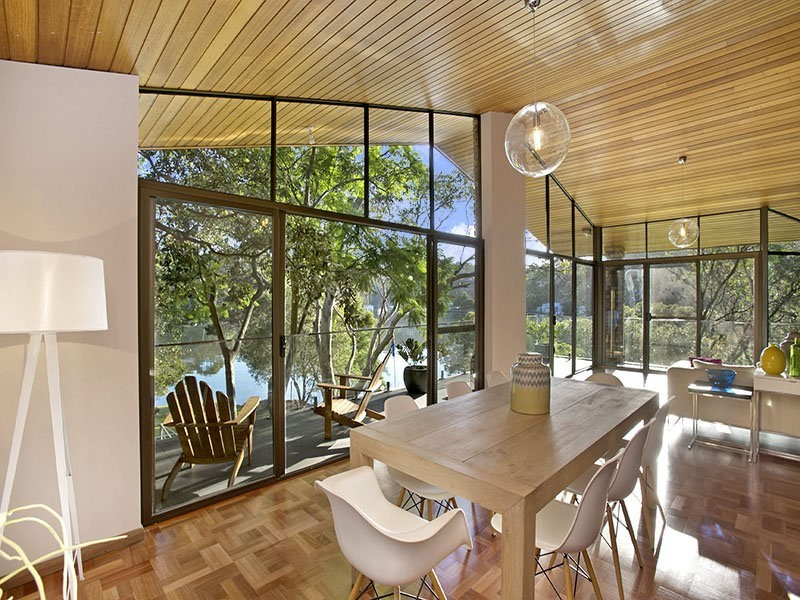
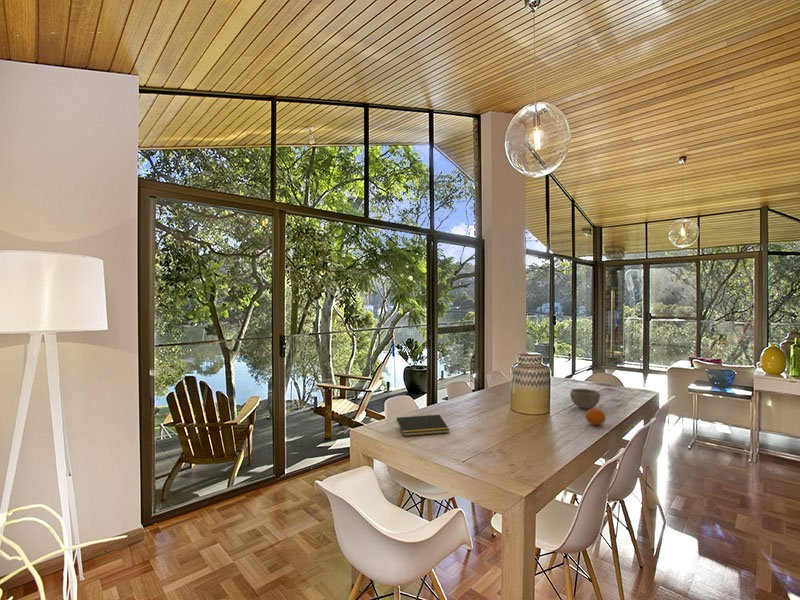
+ notepad (422, 424)
+ fruit (595, 416)
+ bowl (584, 399)
